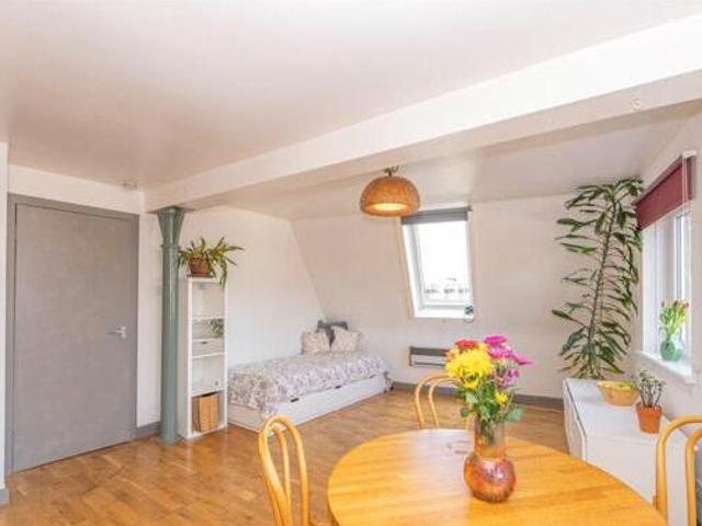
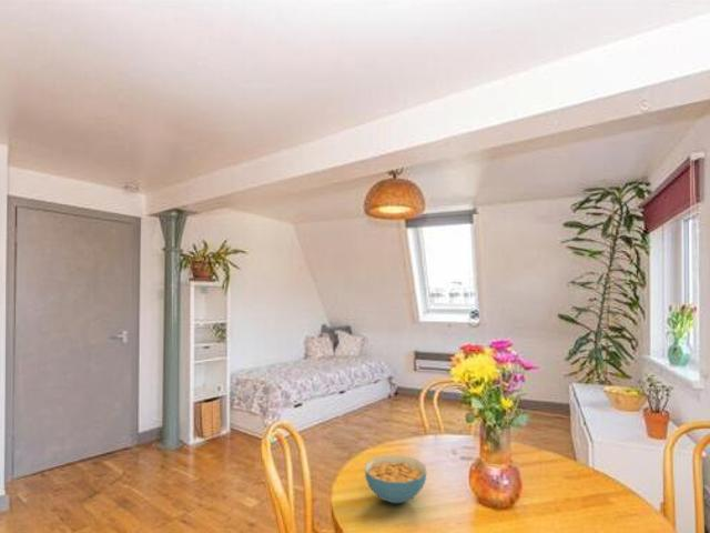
+ cereal bowl (395, 483)
